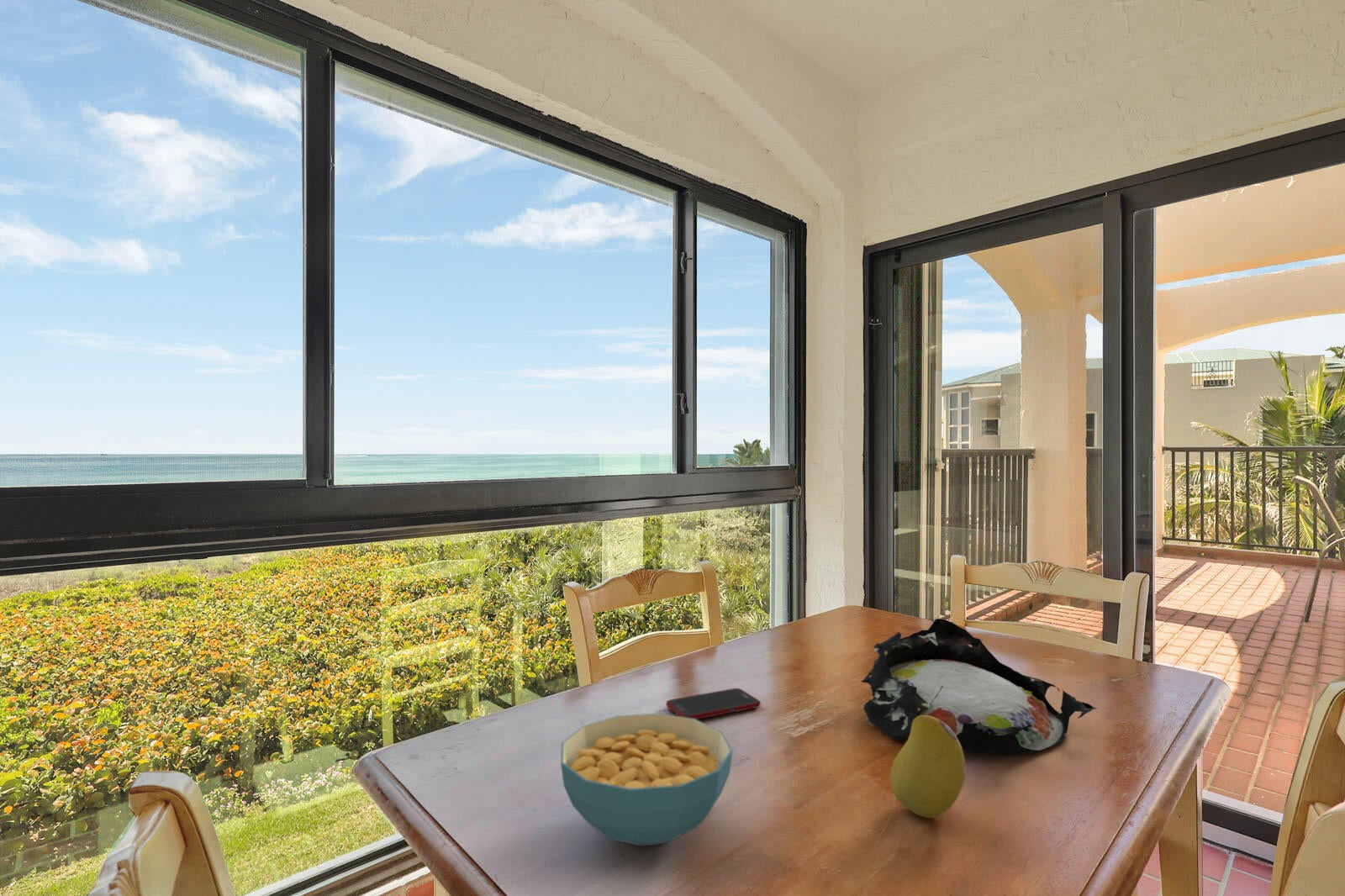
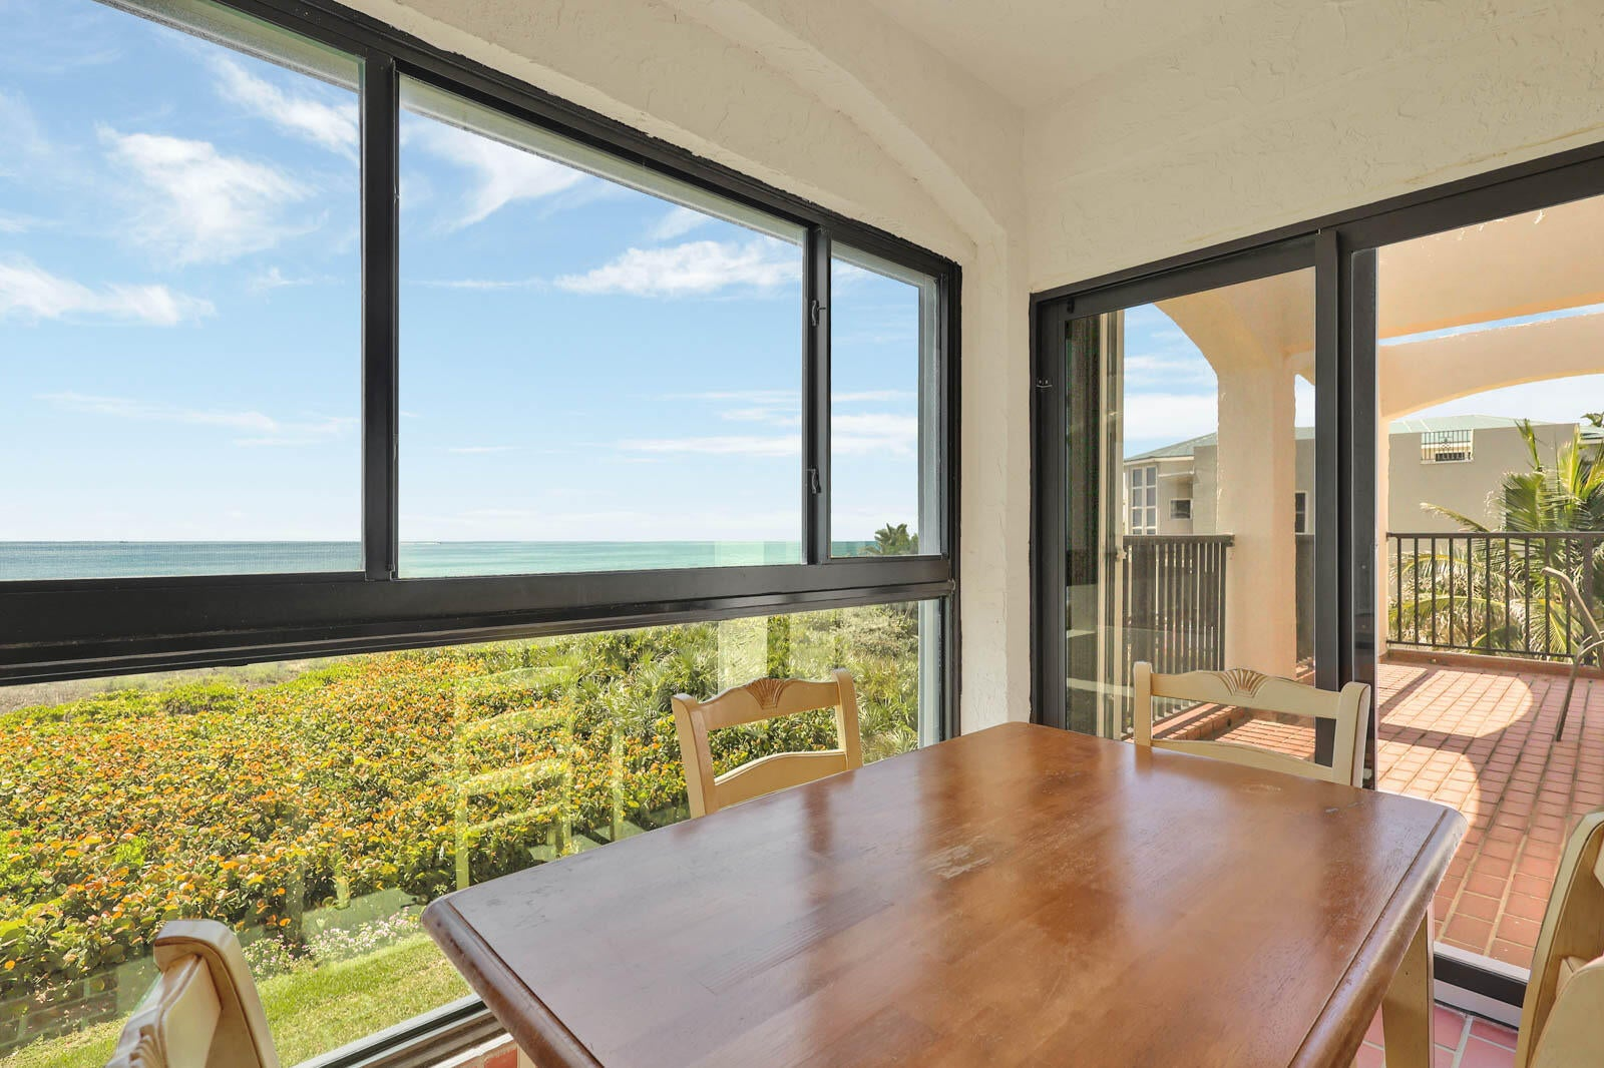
- fruit (926, 764)
- cell phone (713, 704)
- plate (966, 678)
- cereal bowl (646, 788)
